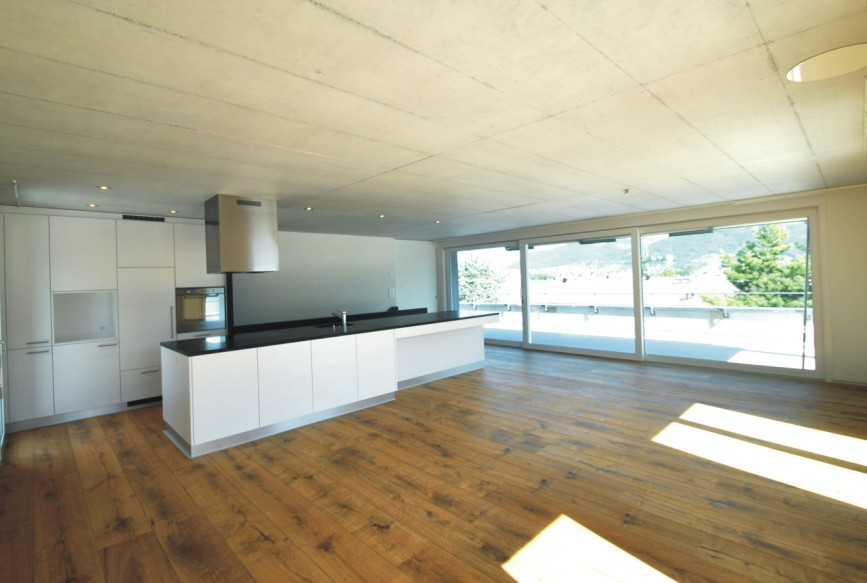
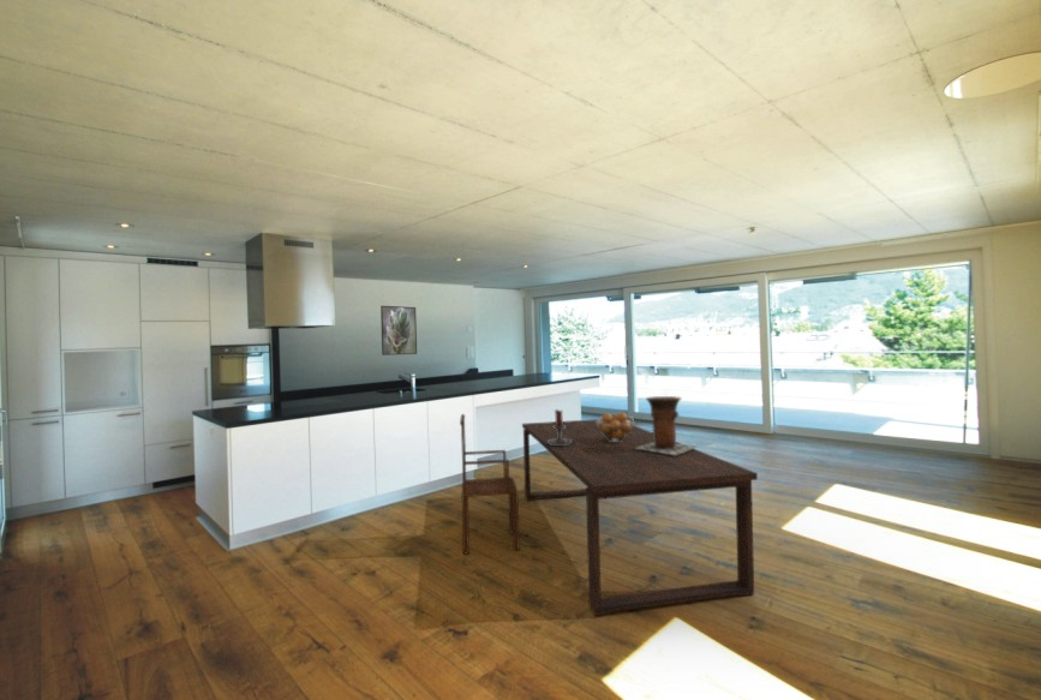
+ candle holder (560, 426)
+ dining table (609, 487)
+ fruit basket (615, 426)
+ chair (489, 479)
+ vase (665, 423)
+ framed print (399, 330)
